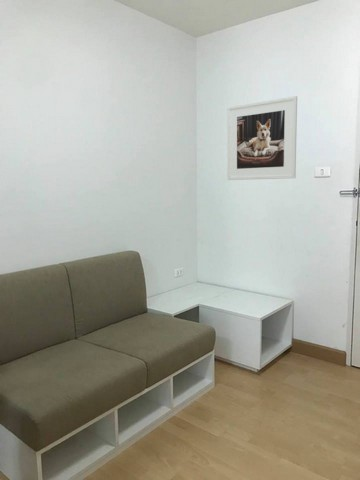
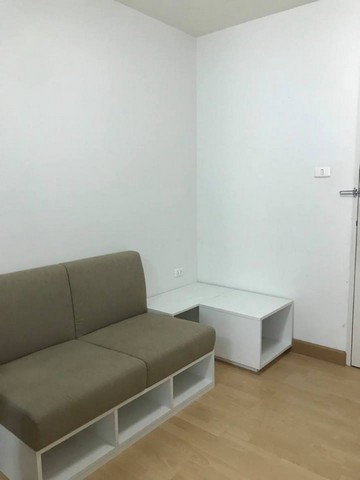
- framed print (259, 141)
